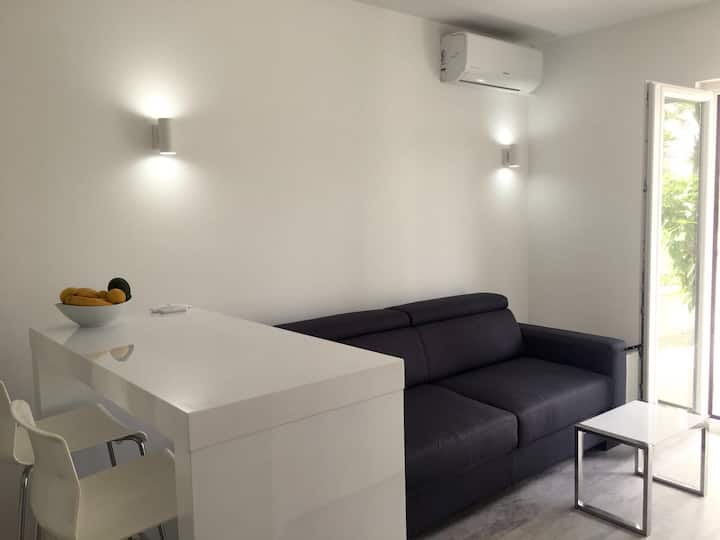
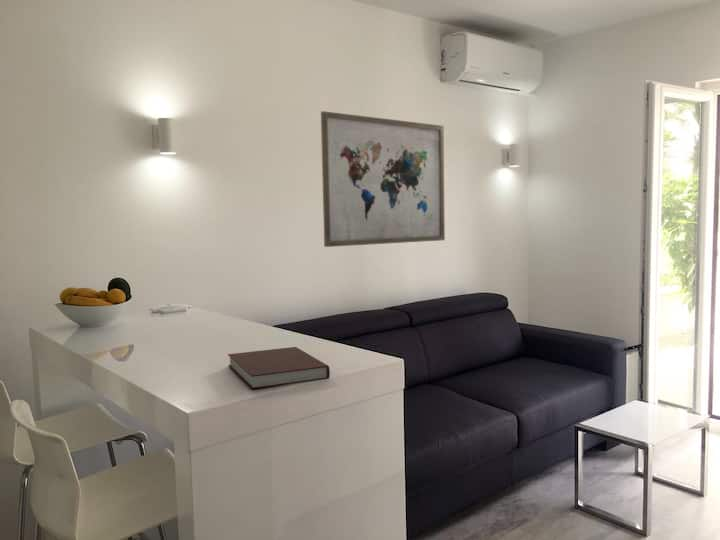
+ wall art (388, 181)
+ notebook (276, 365)
